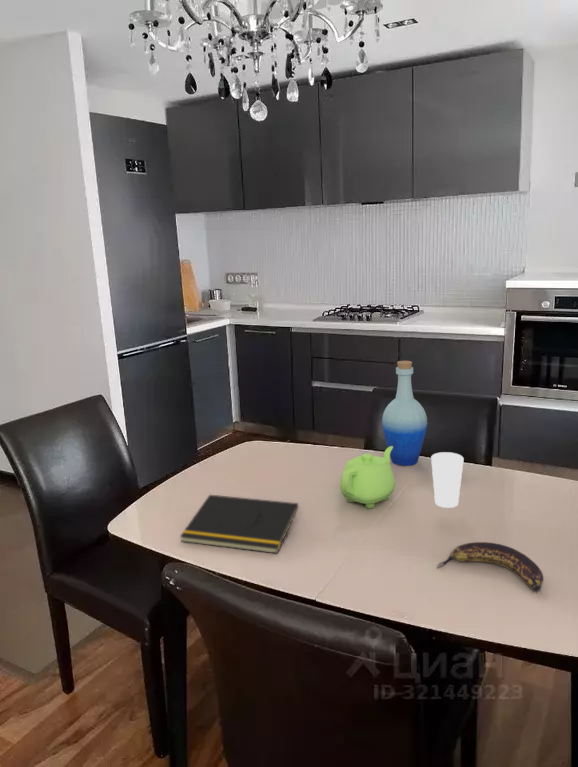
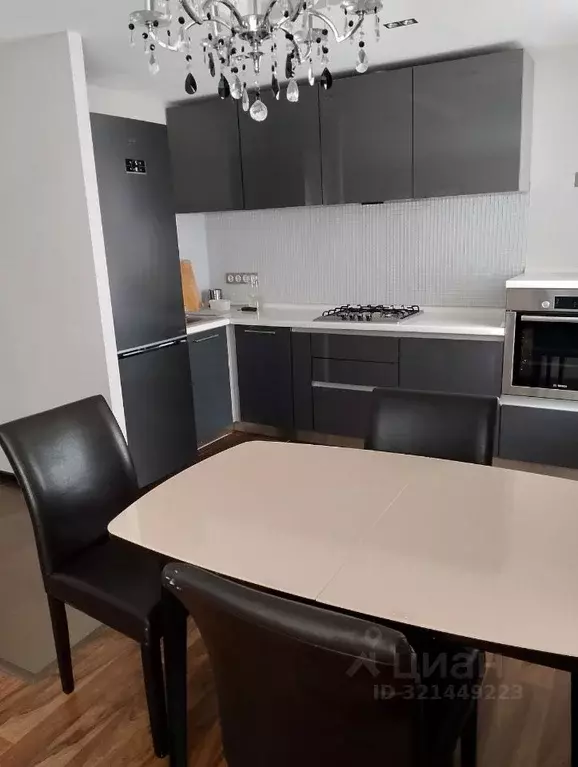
- banana (493, 561)
- notepad (240, 521)
- cup (446, 480)
- teapot (369, 476)
- bottle (404, 412)
